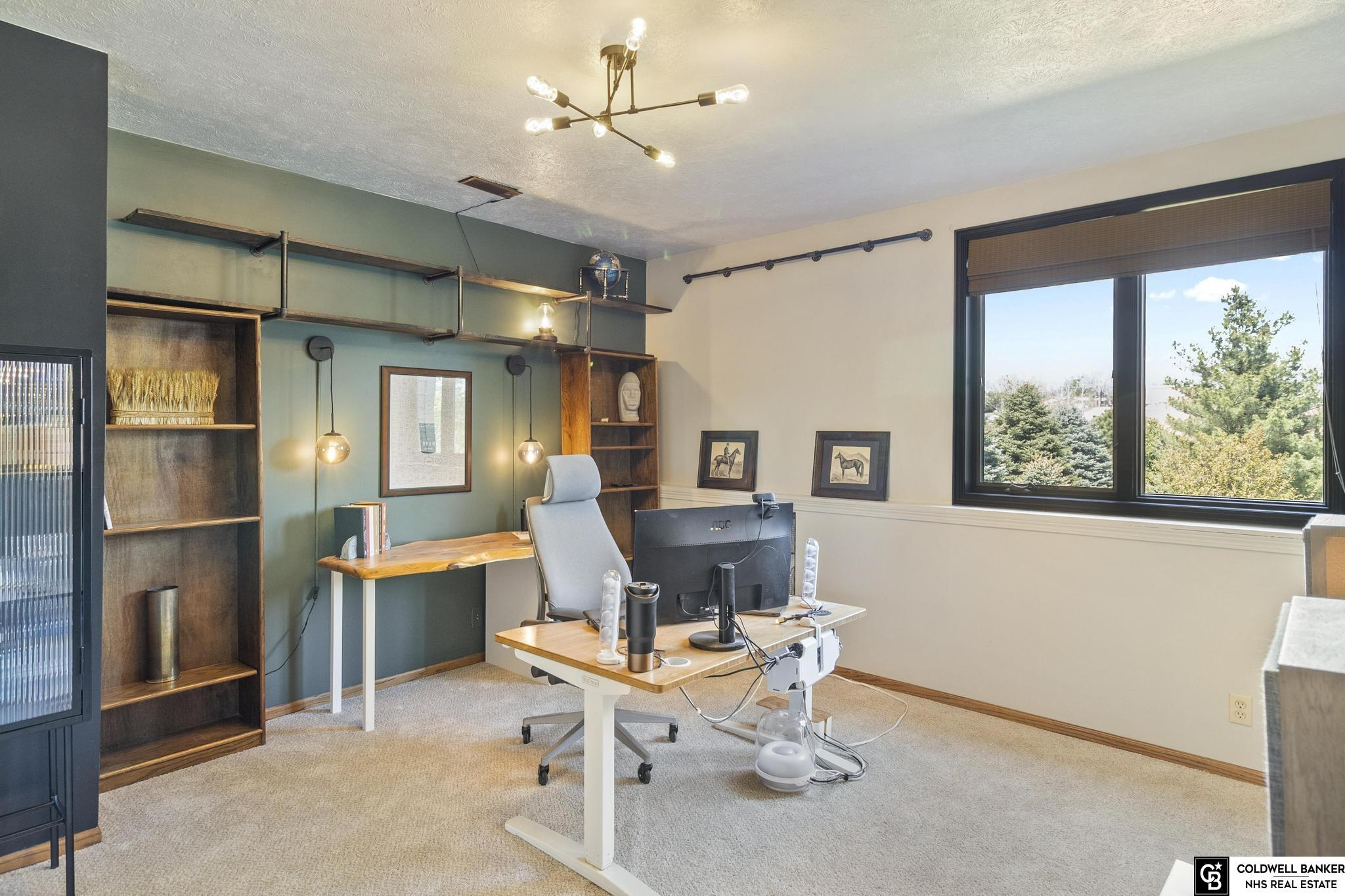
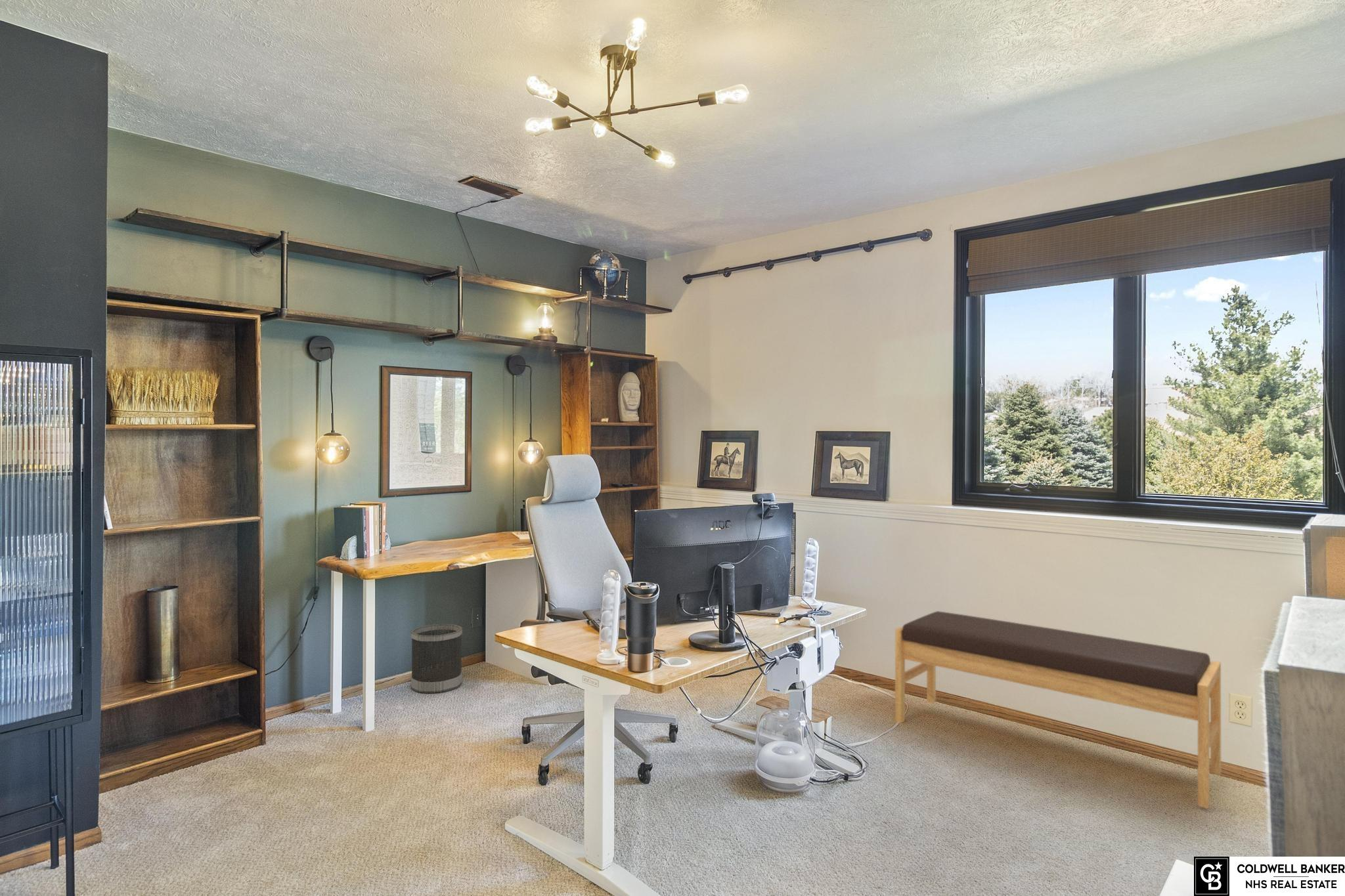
+ wastebasket (437, 657)
+ bench (1045, 689)
